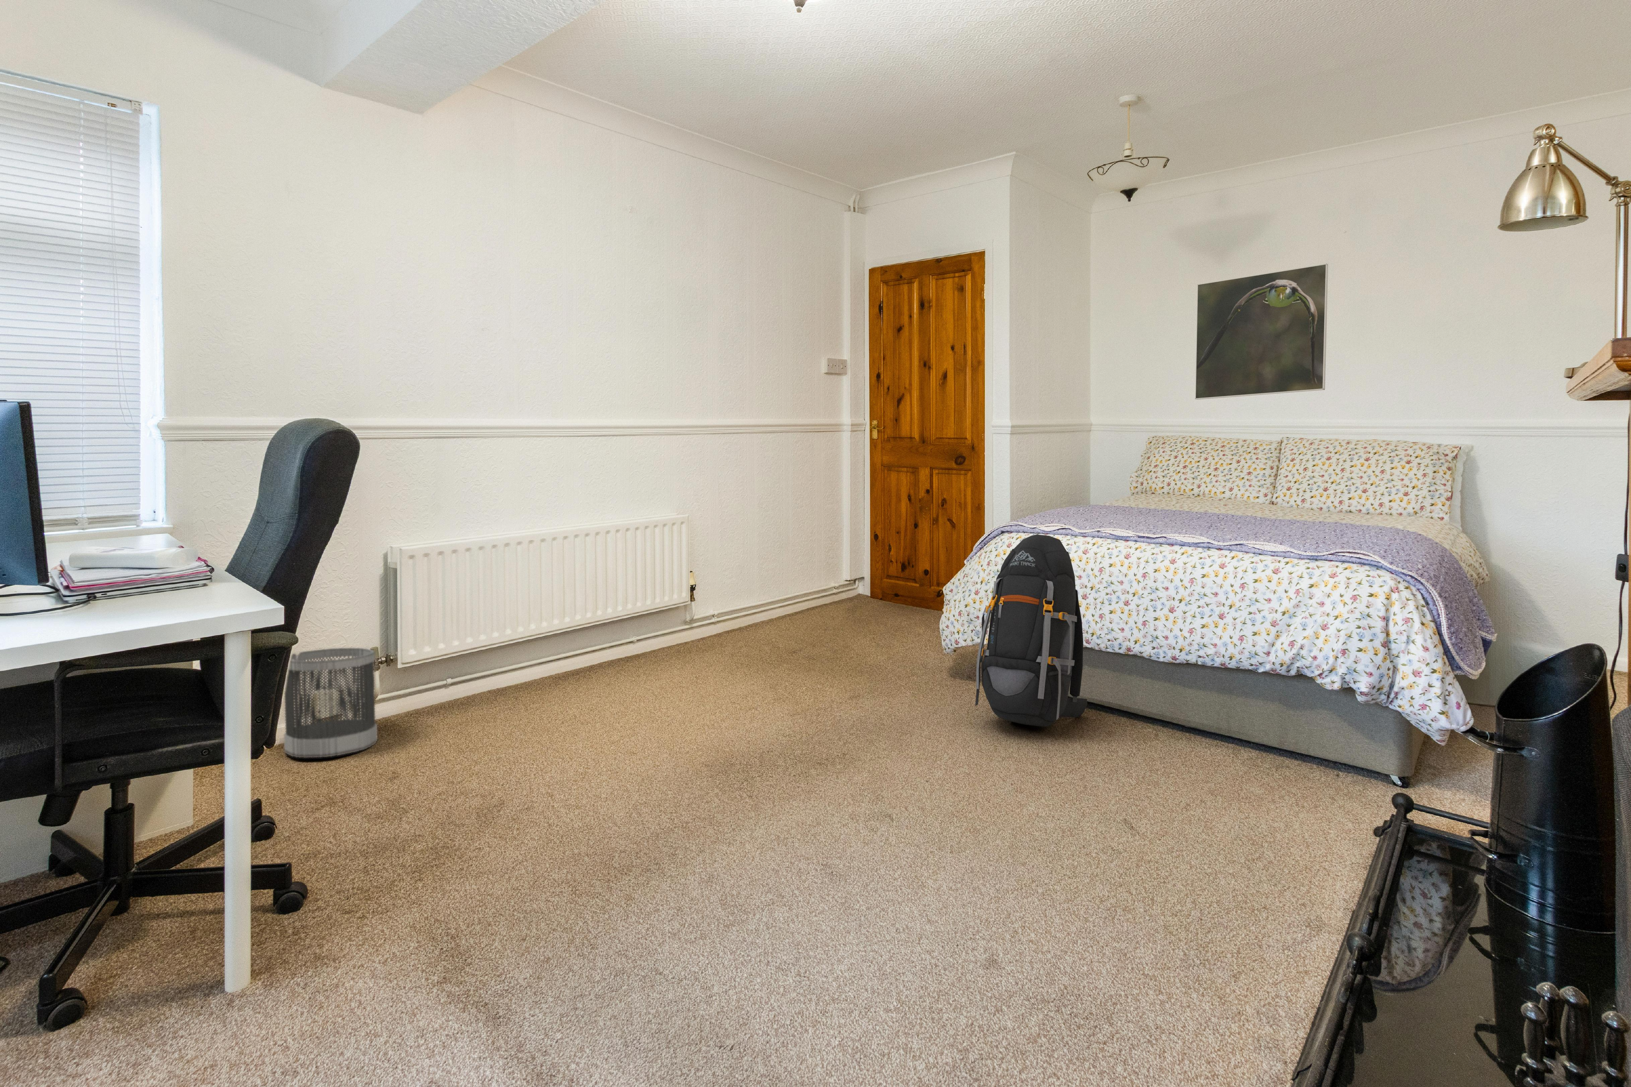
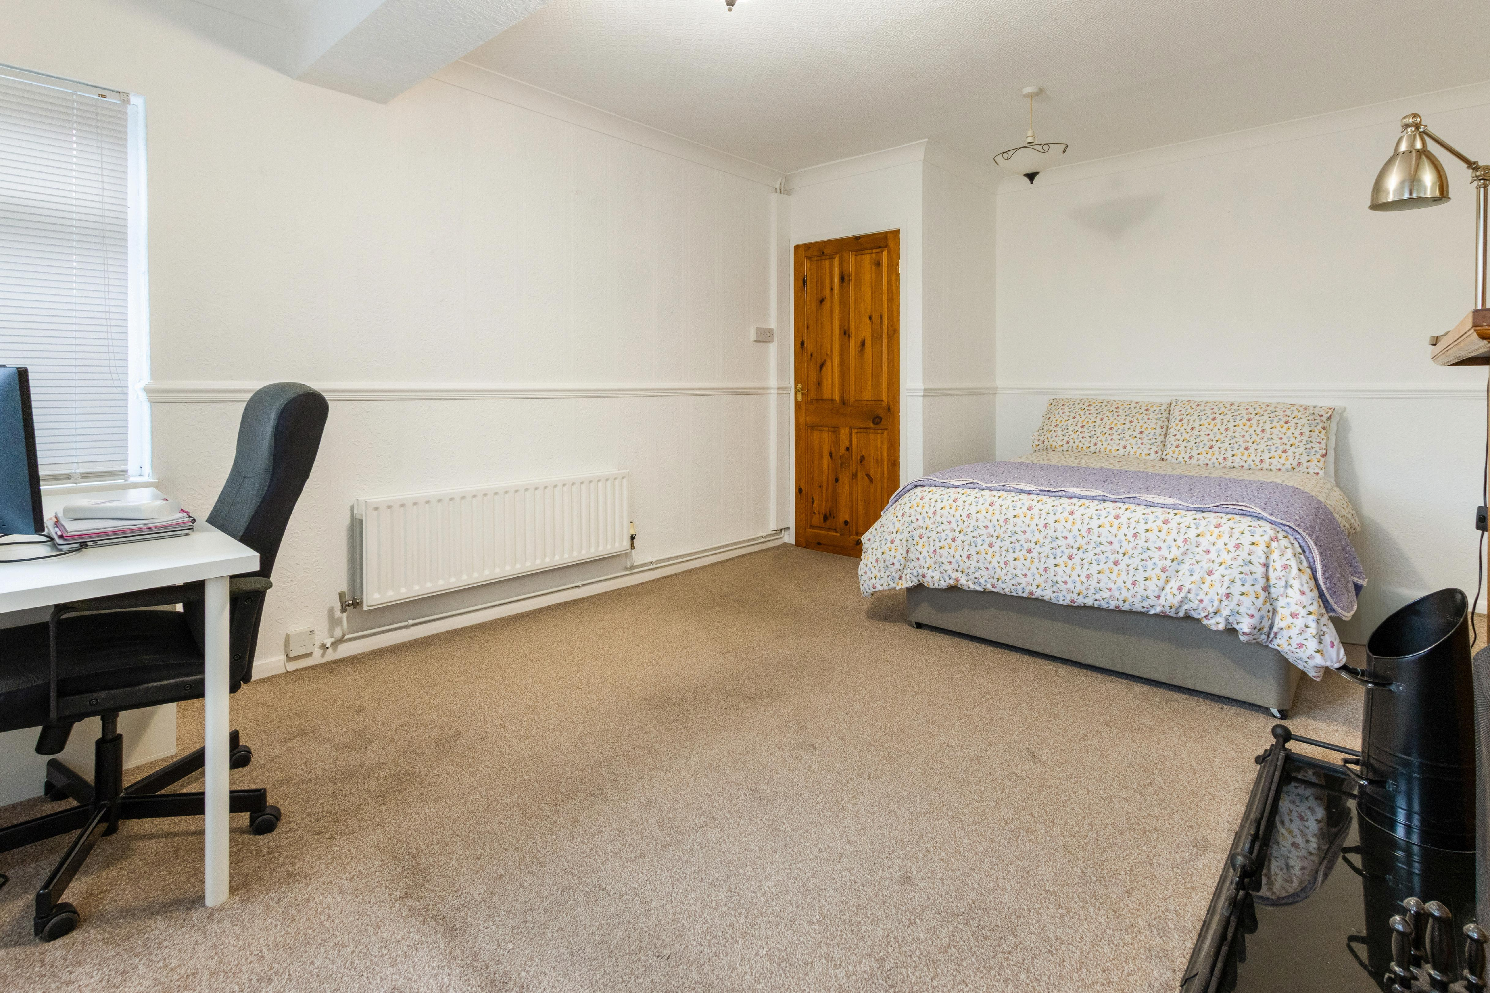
- wastebasket (330, 700)
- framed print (1258, 335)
- backpack (1034, 630)
